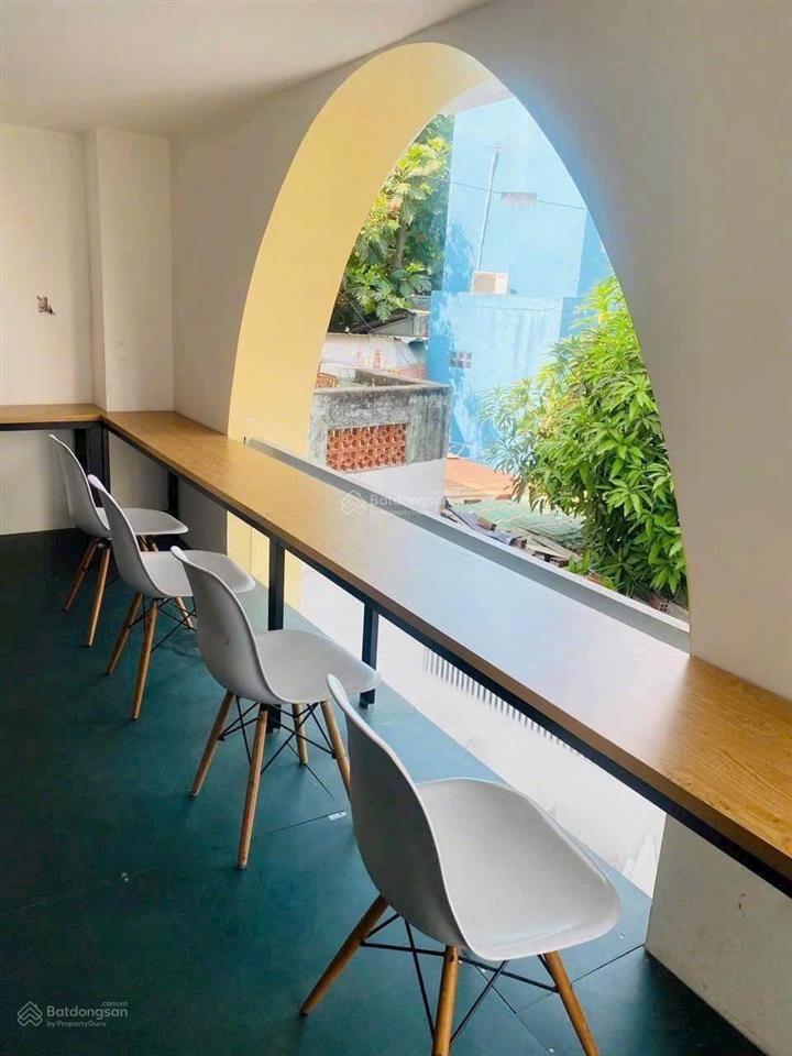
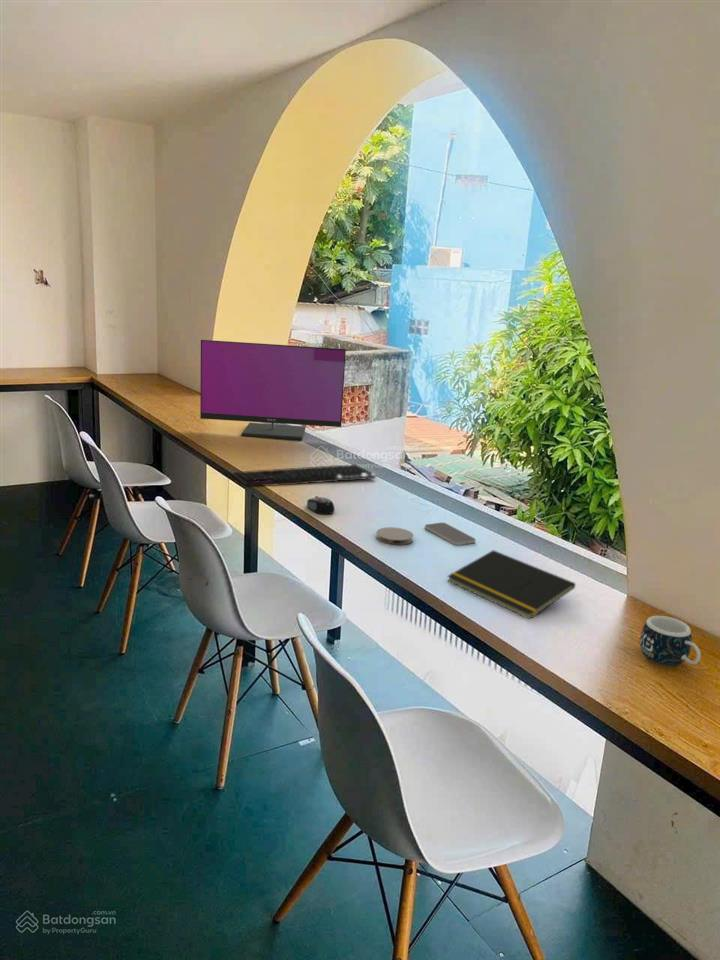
+ computer monitor (274, 388)
+ computer mouse (320, 503)
+ coaster (394, 535)
+ mug (672, 645)
+ keyboard (305, 474)
+ smartphone (449, 533)
+ notepad (509, 581)
